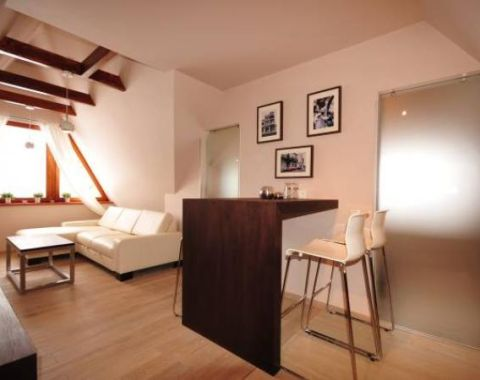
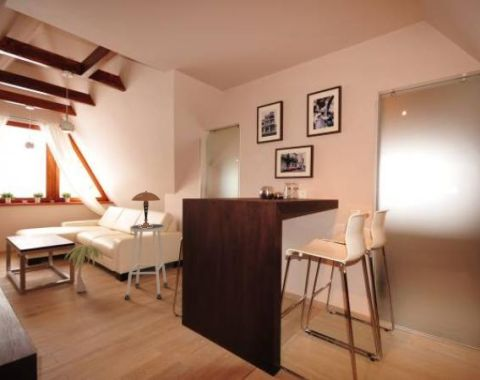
+ stool (147, 264)
+ table lamp (146, 208)
+ decorative plant (87, 264)
